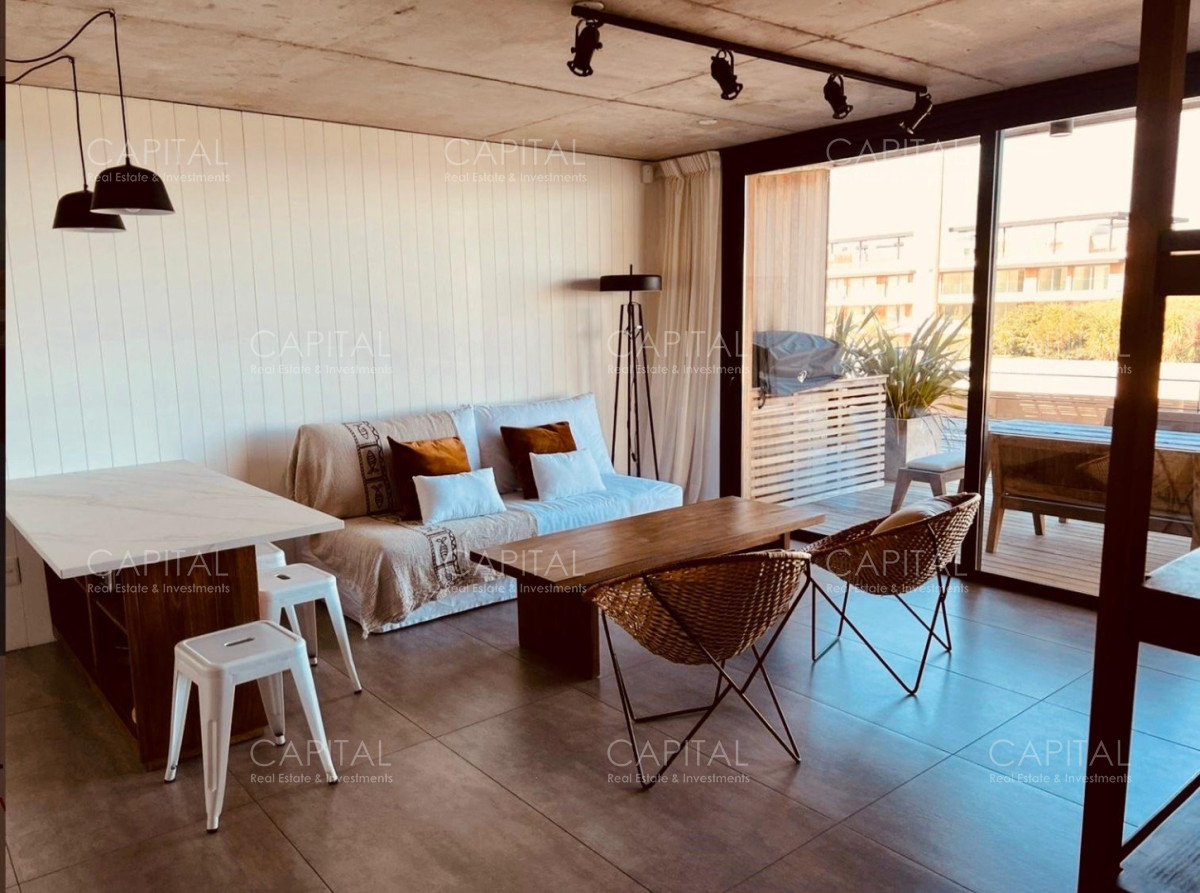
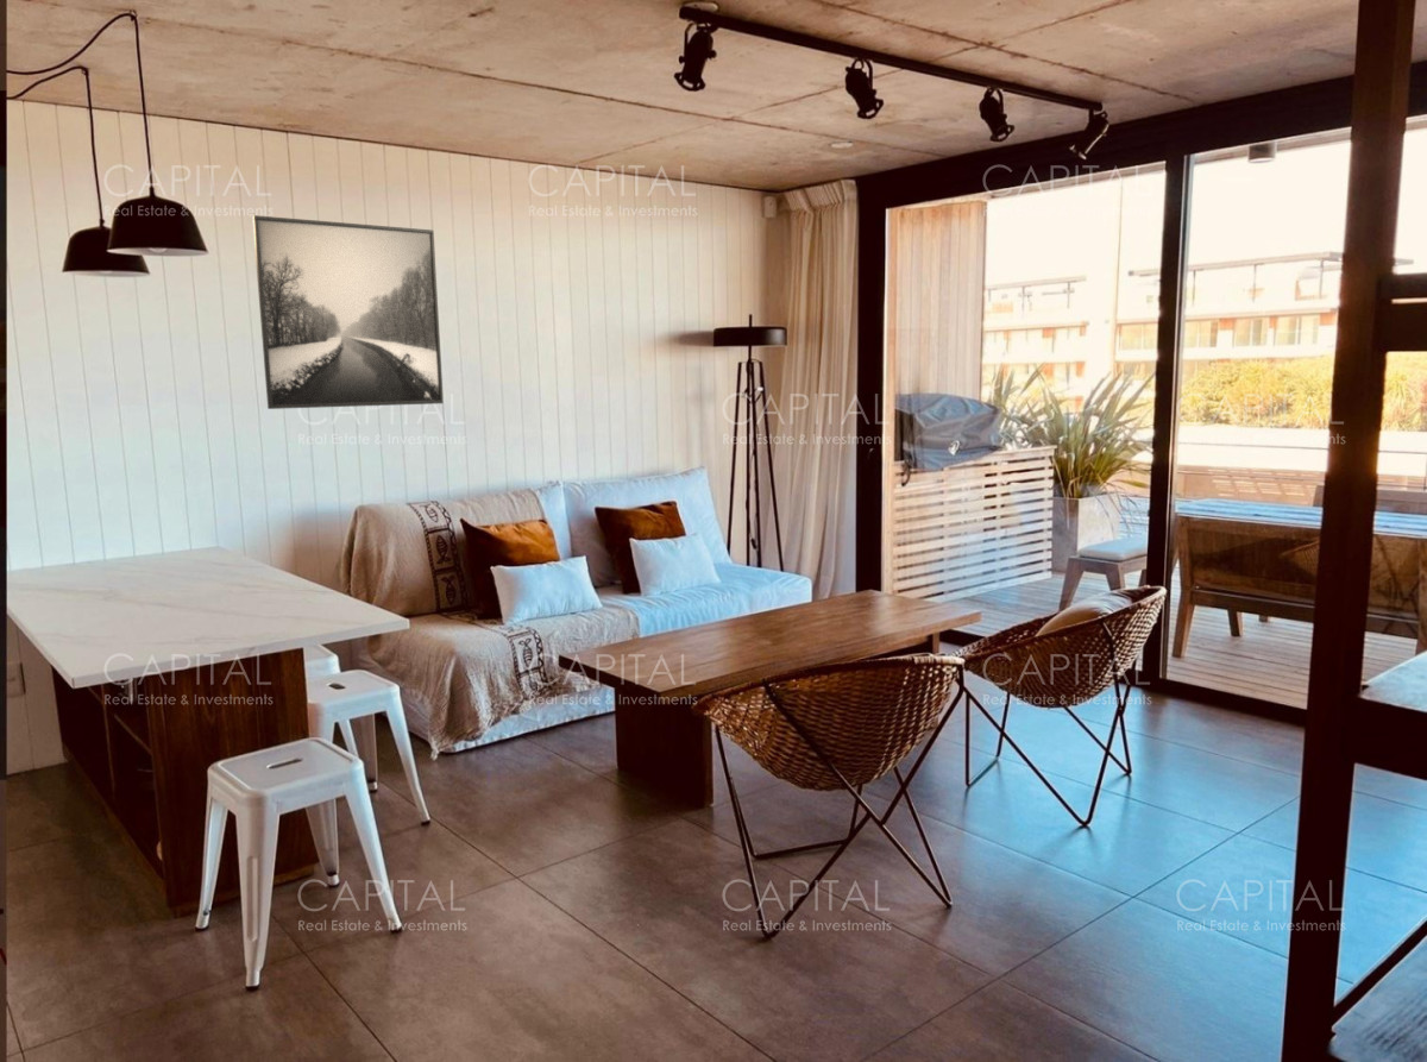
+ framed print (353, 315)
